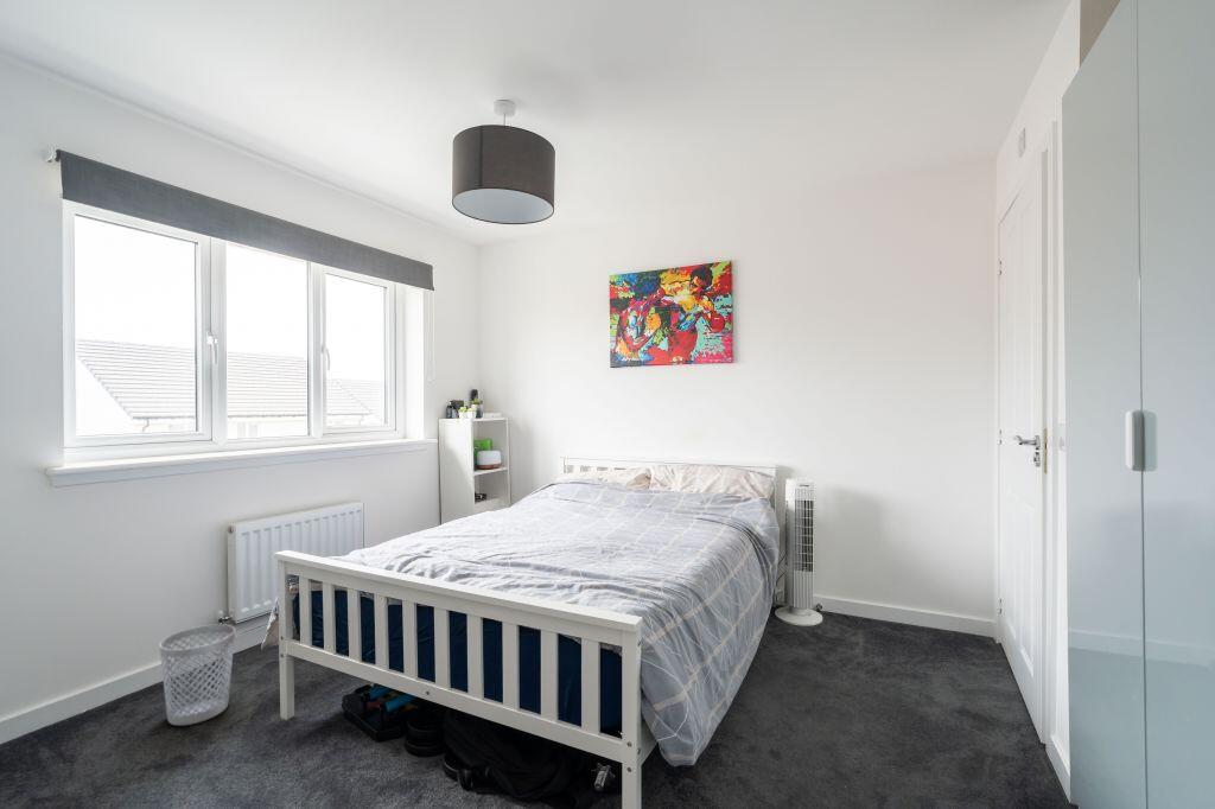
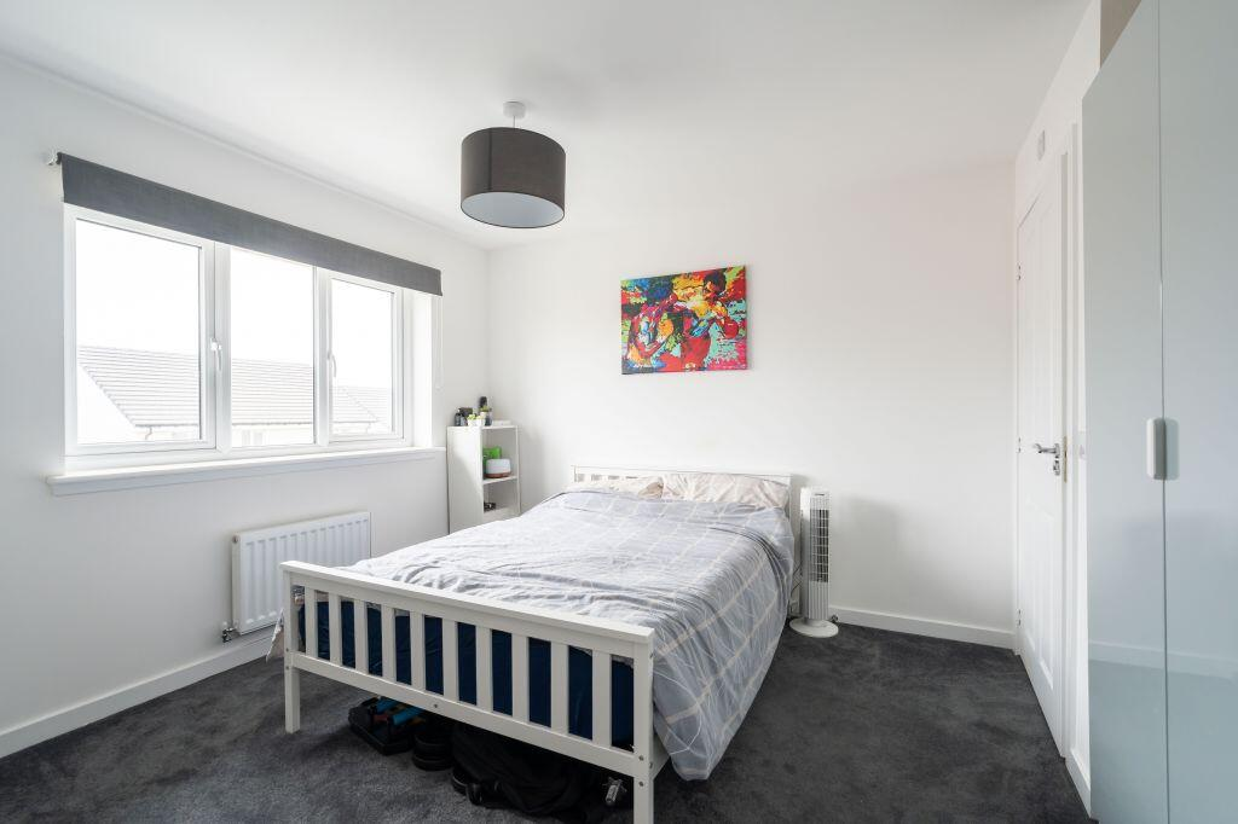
- wastebasket (198, 674)
